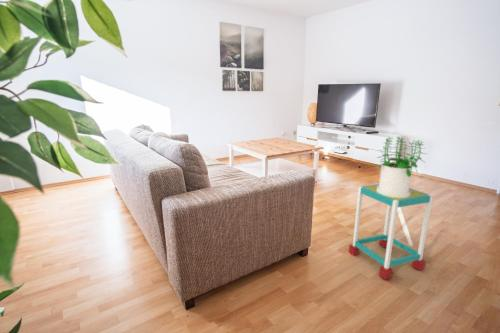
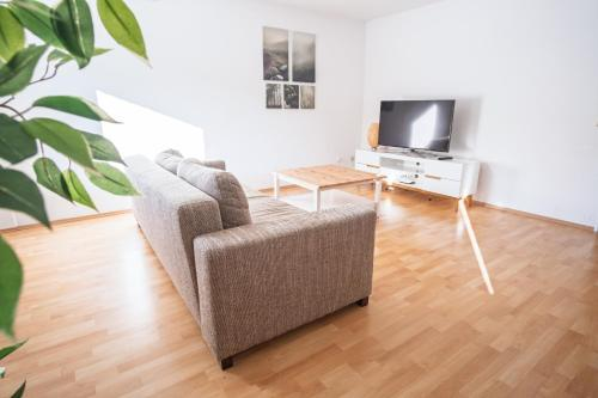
- side table (388, 226)
- potted plant (399, 165)
